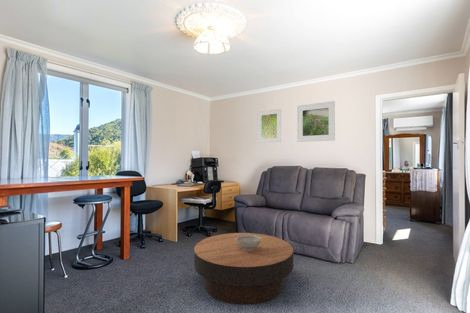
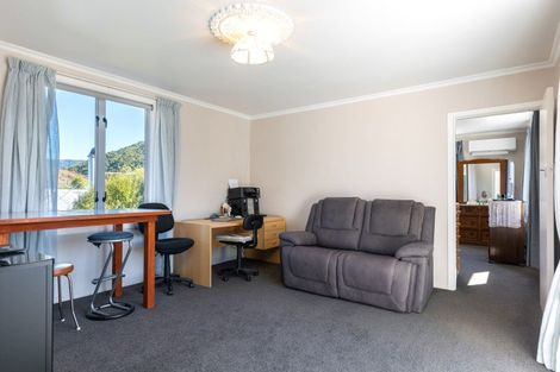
- decorative bowl (248, 243)
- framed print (269, 126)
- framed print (315, 122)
- coffee table (243, 264)
